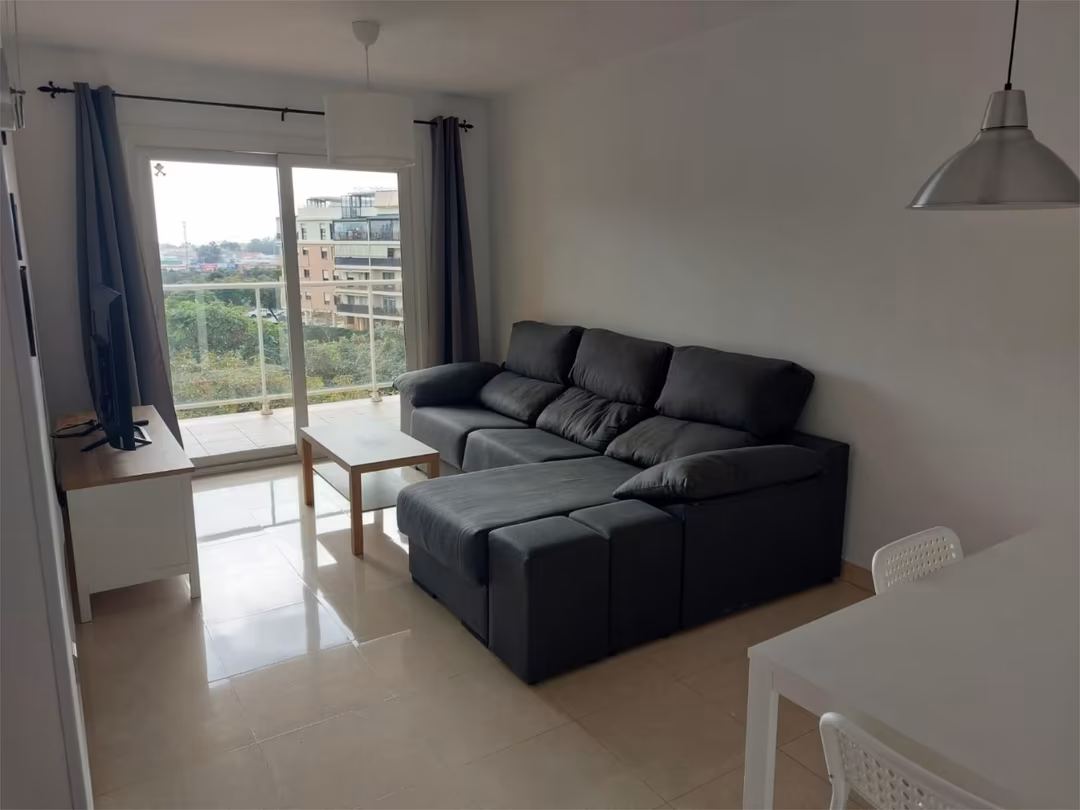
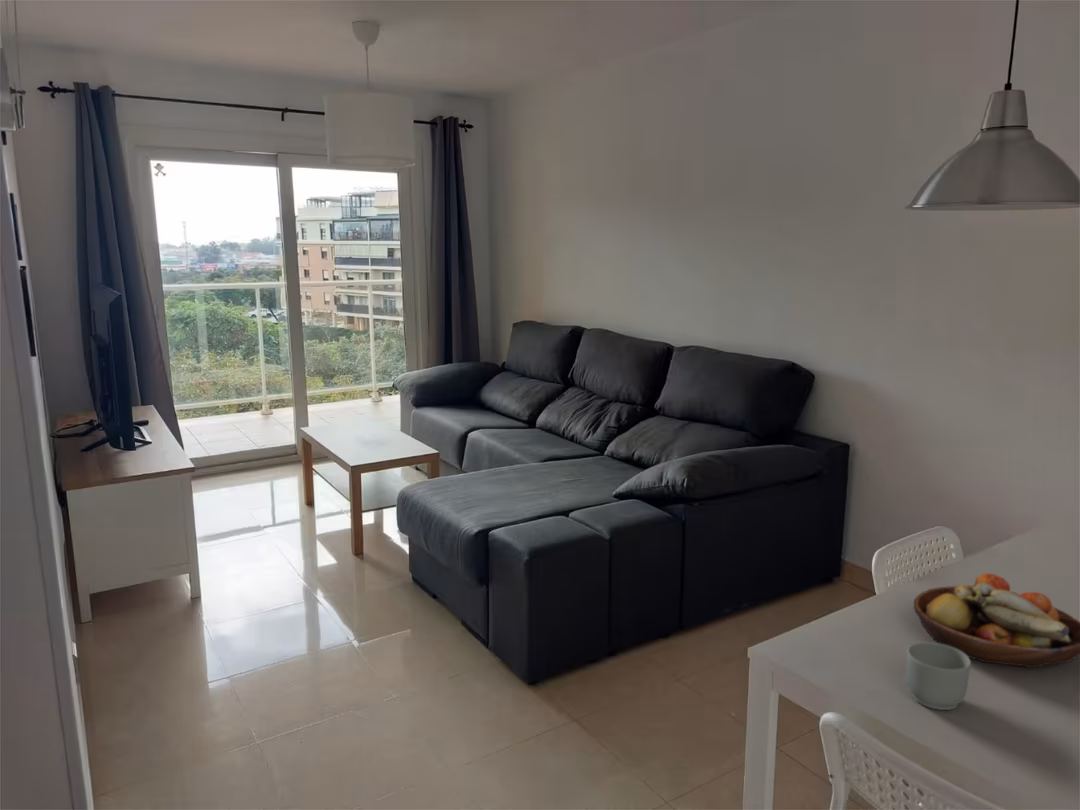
+ mug (939, 674)
+ fruit bowl (999, 610)
